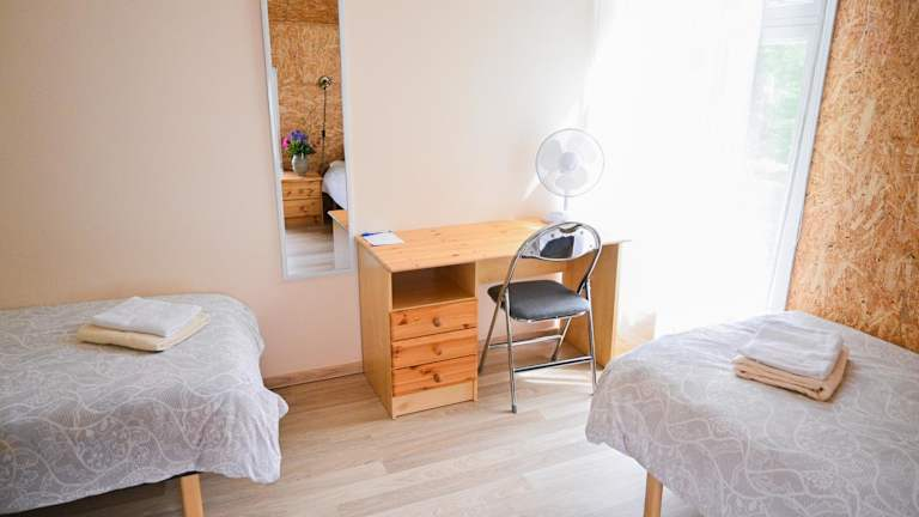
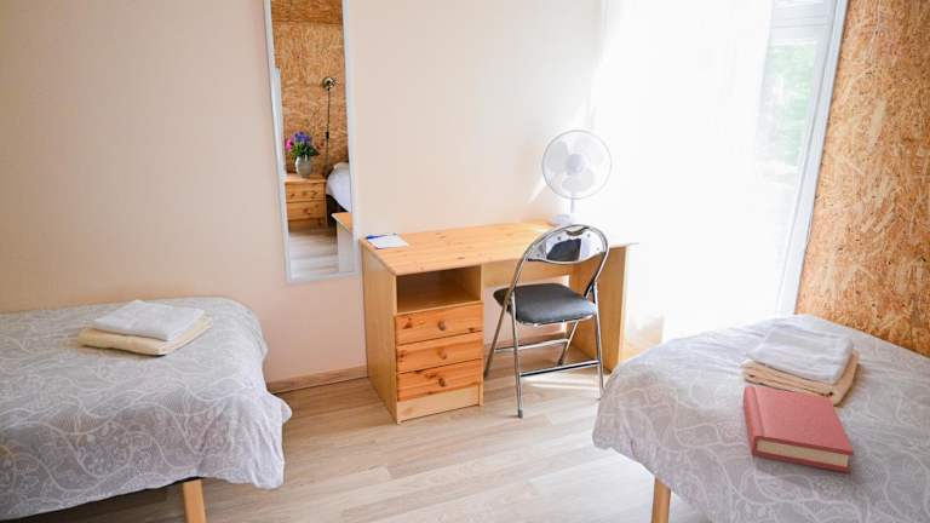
+ hardback book (792, 424)
